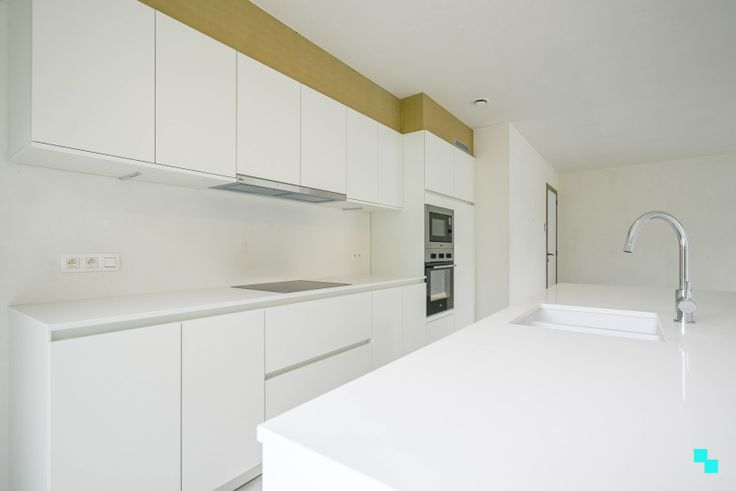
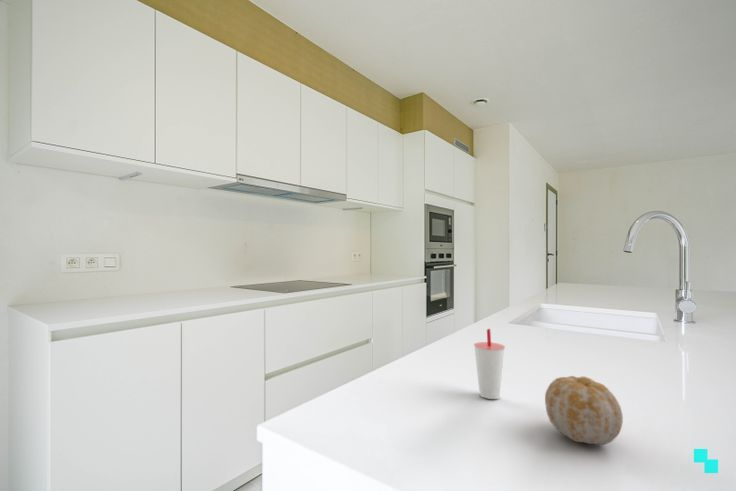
+ cup (489, 361)
+ fruit (581, 408)
